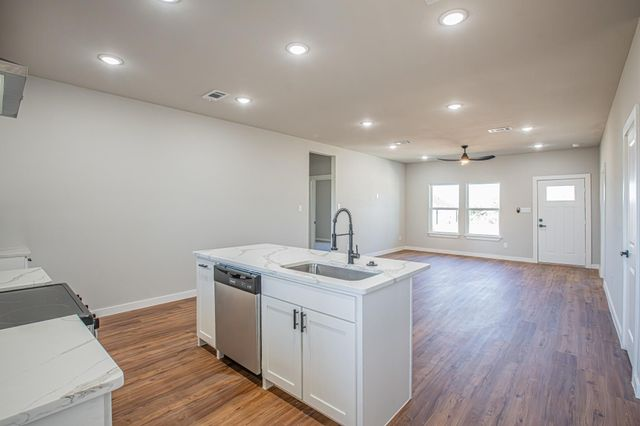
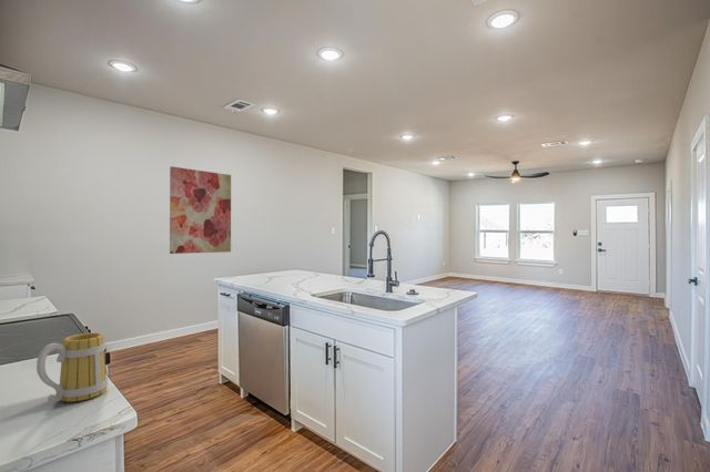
+ mug (74, 367)
+ wall art (202, 212)
